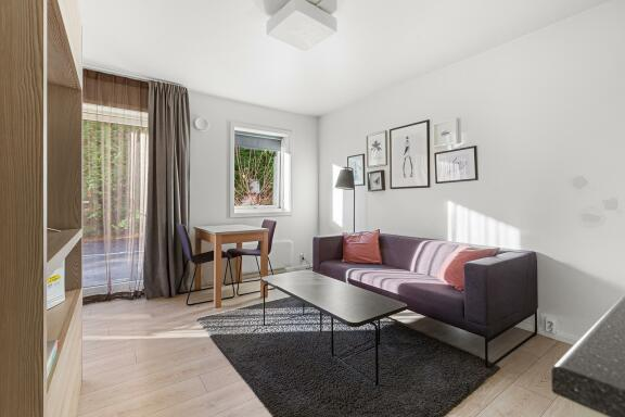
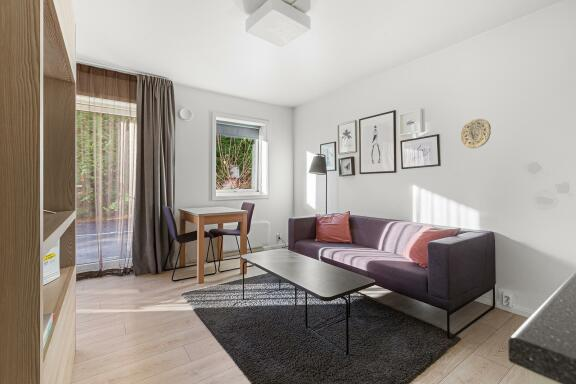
+ decorative plate (474, 133)
